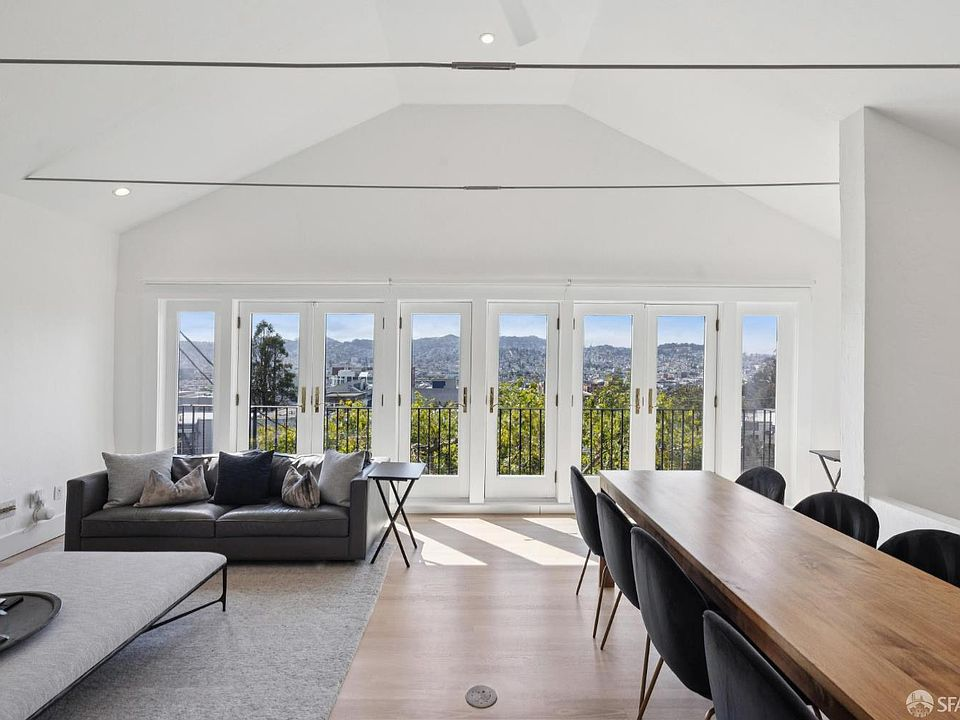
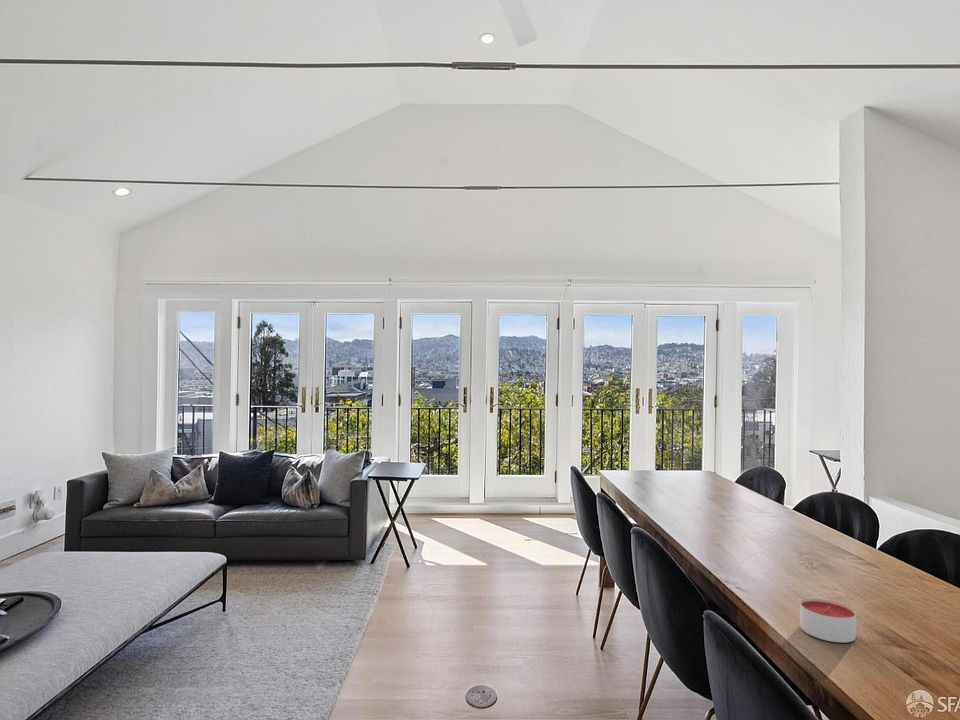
+ candle (827, 618)
